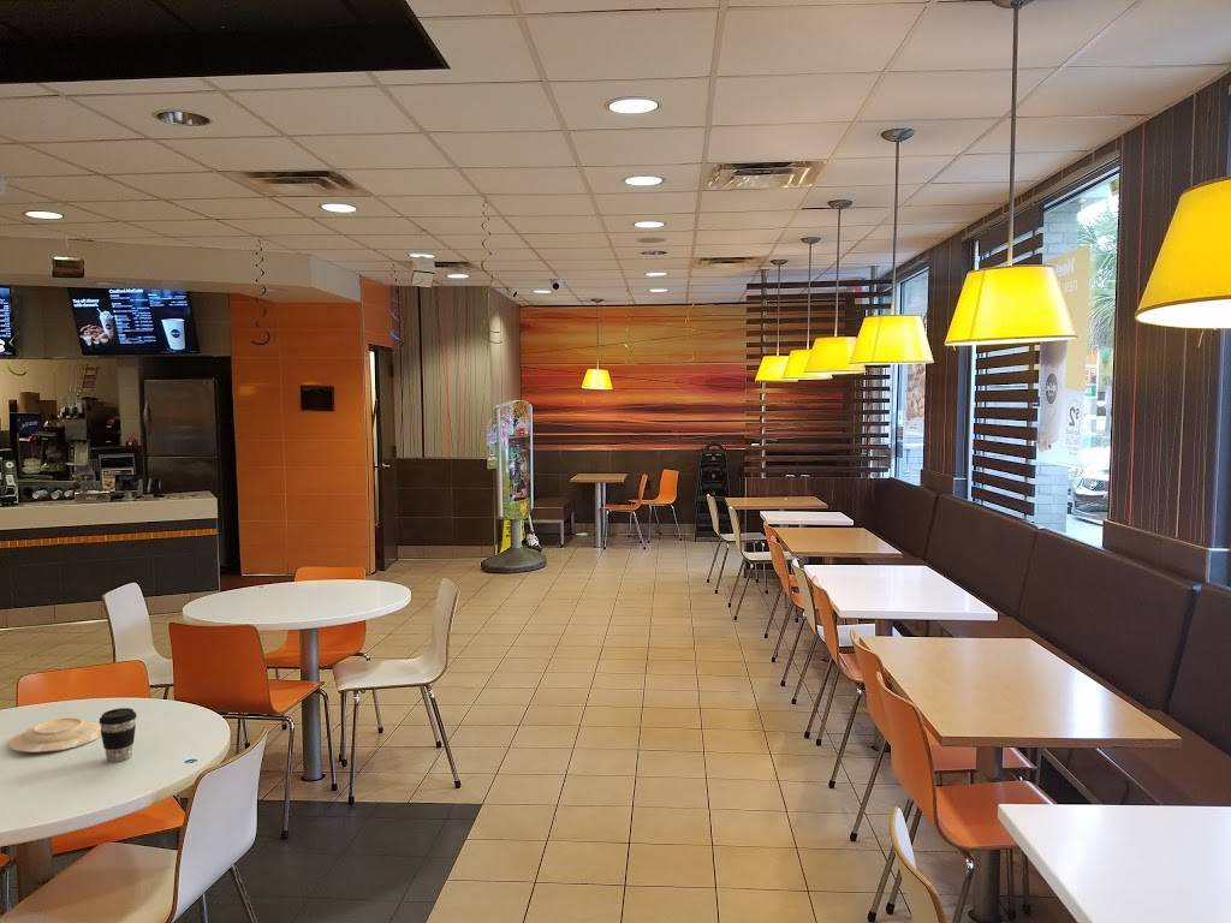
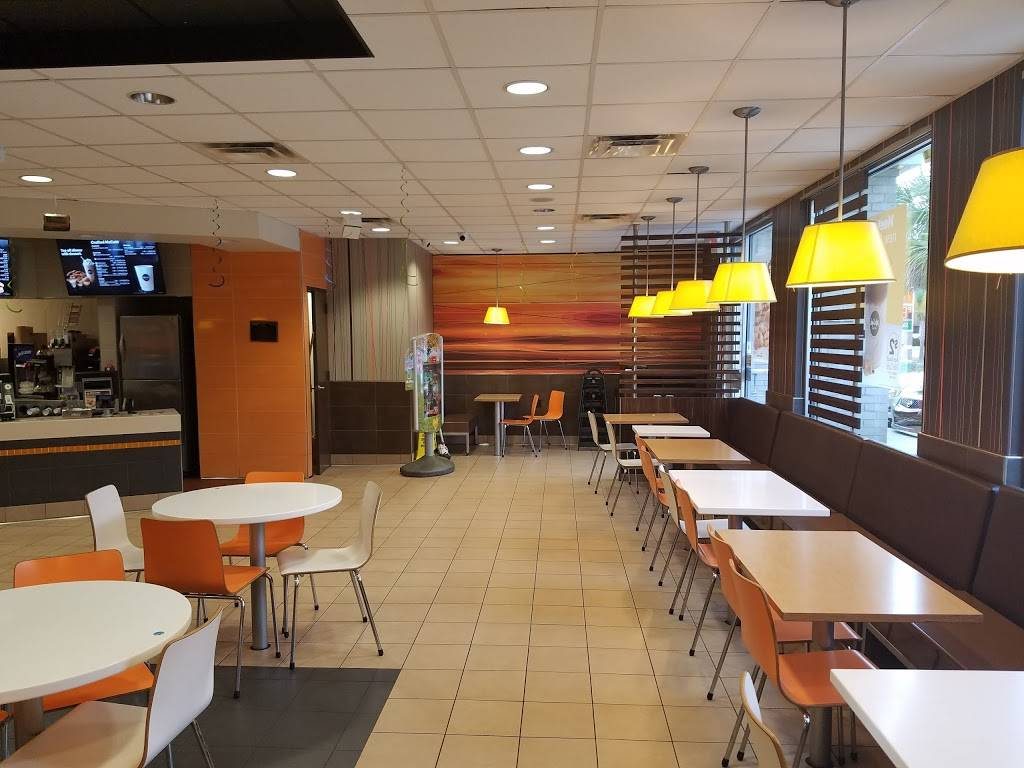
- plate (58, 731)
- coffee cup (118, 734)
